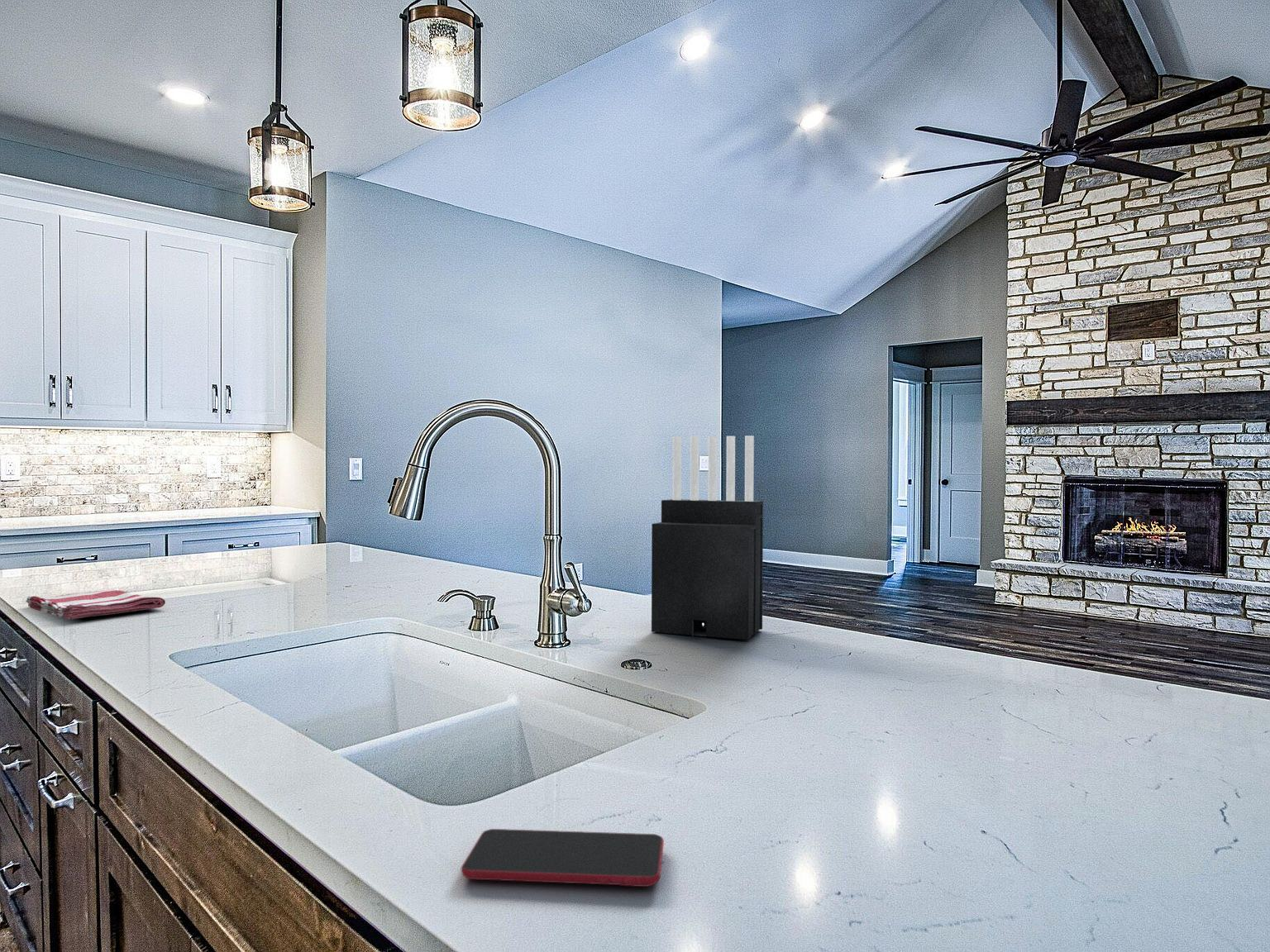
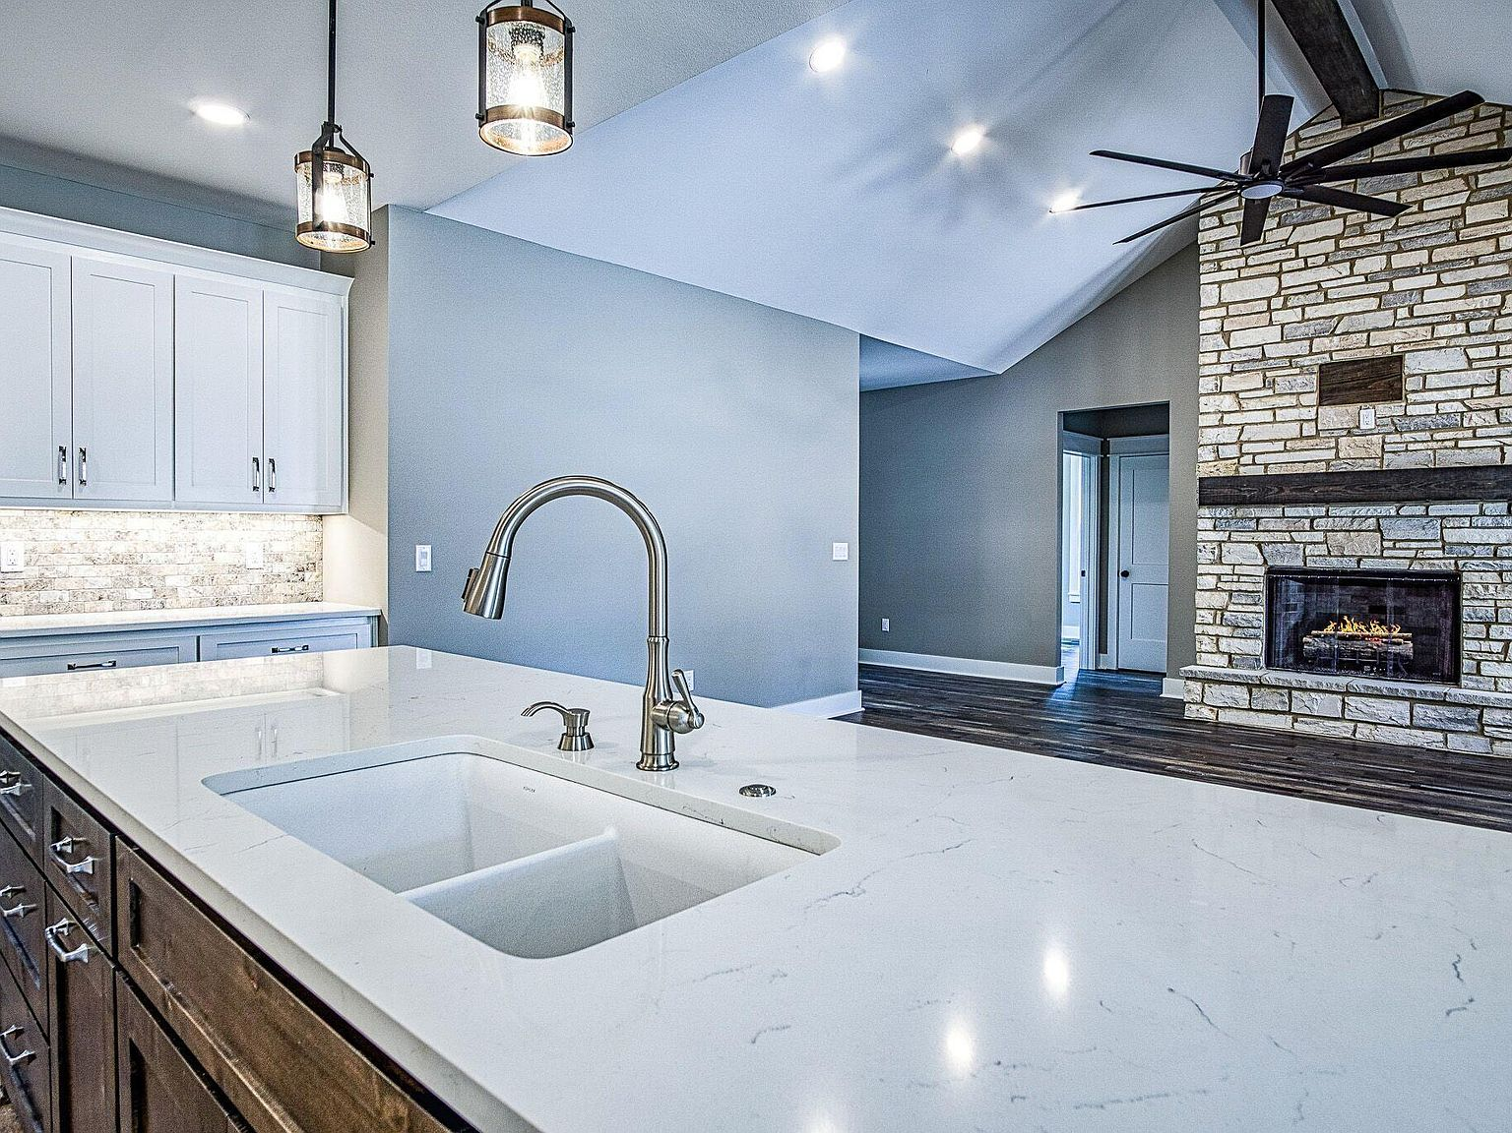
- dish towel (94, 601)
- knife block (706, 533)
- smartphone (566, 856)
